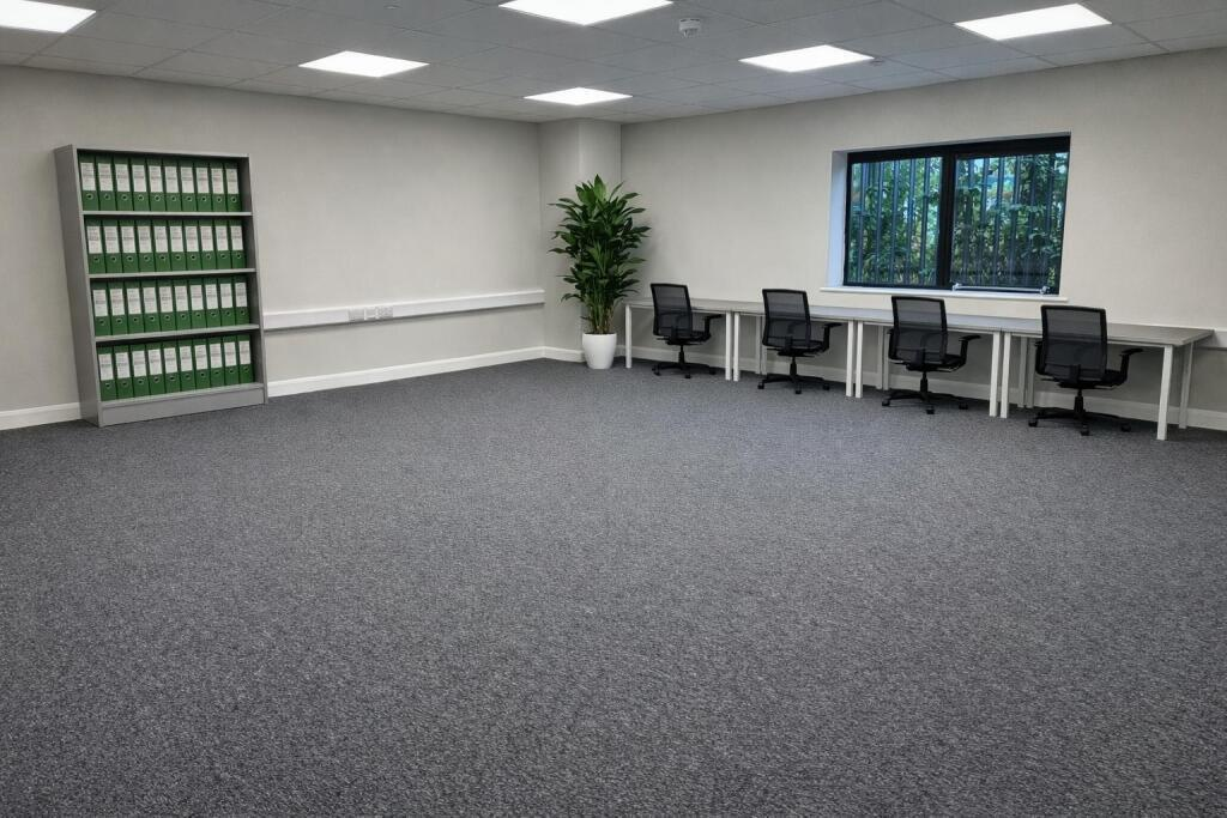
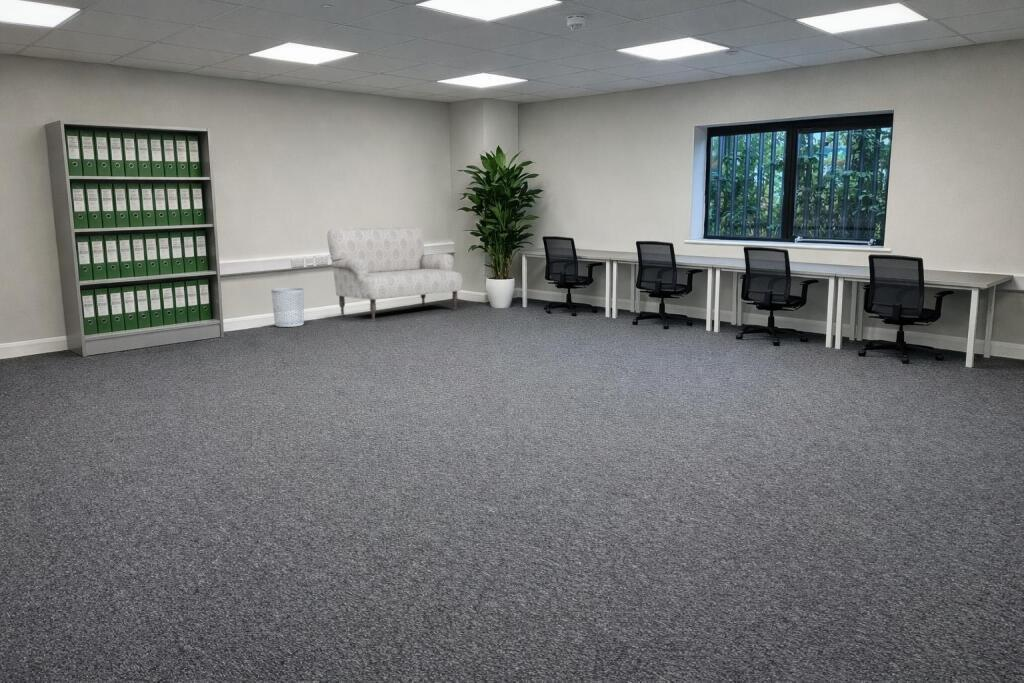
+ waste bin (288, 307)
+ sofa (397, 270)
